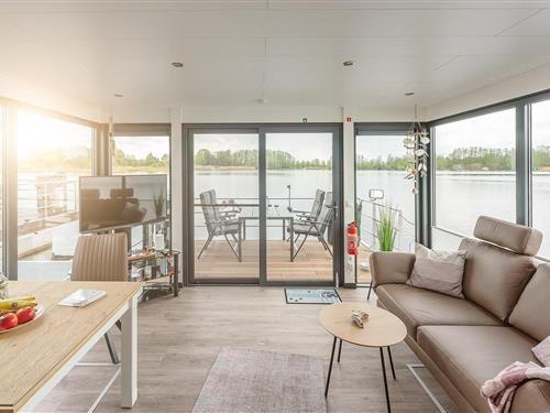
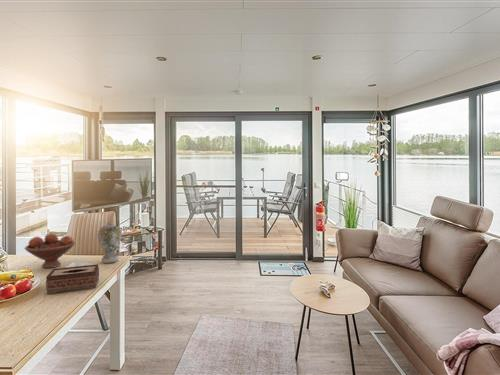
+ tissue box (74, 278)
+ vase (110, 241)
+ fruit bowl (51, 251)
